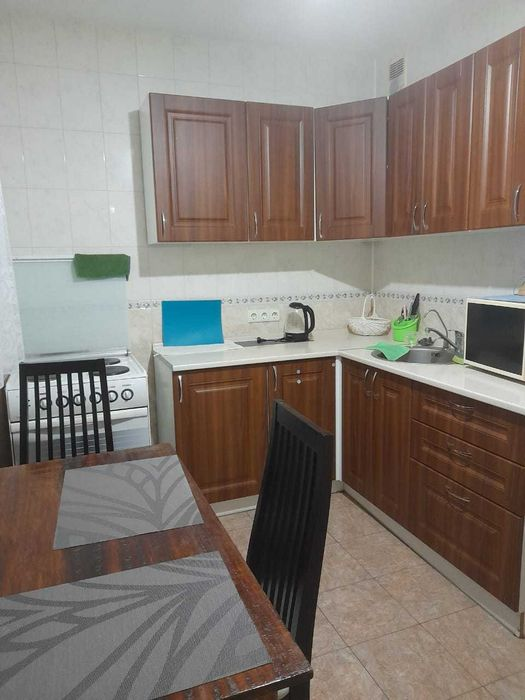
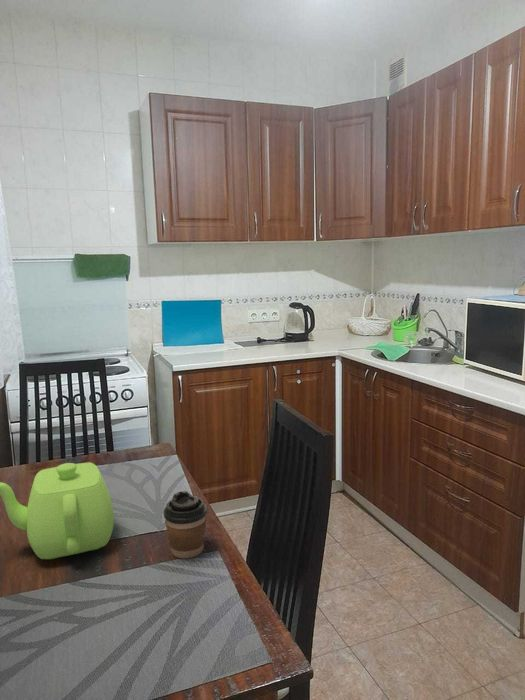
+ coffee cup (186, 523)
+ teapot (52, 506)
